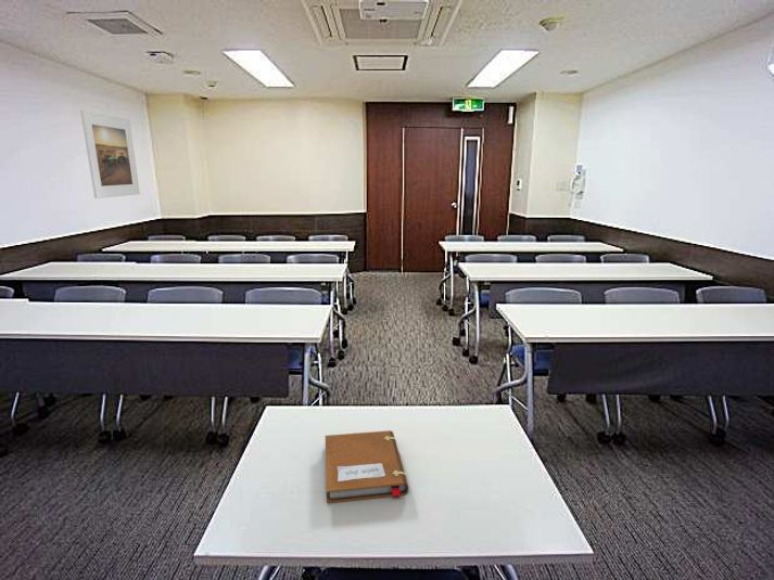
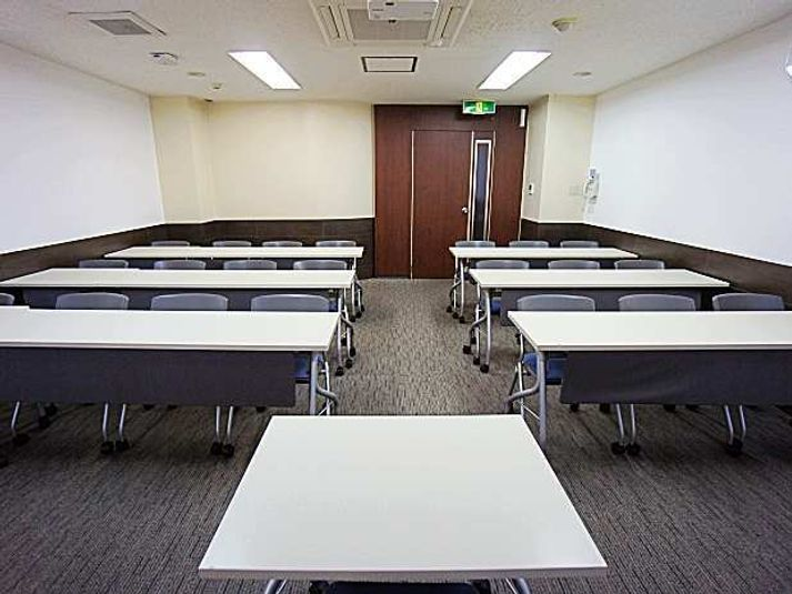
- notebook (364, 464)
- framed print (113, 156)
